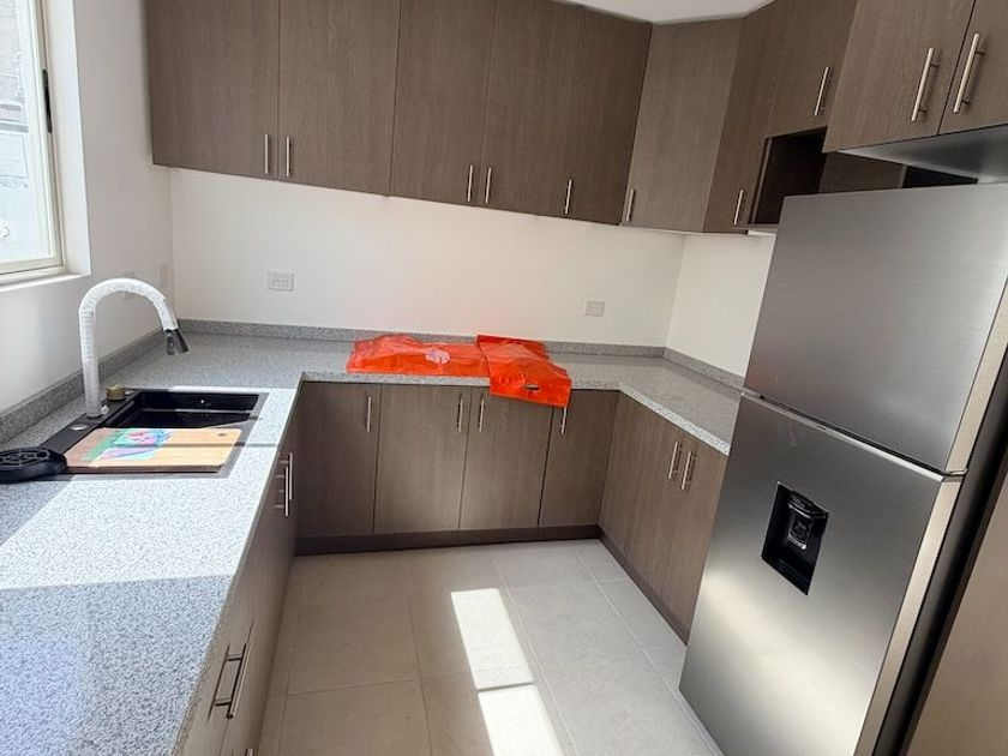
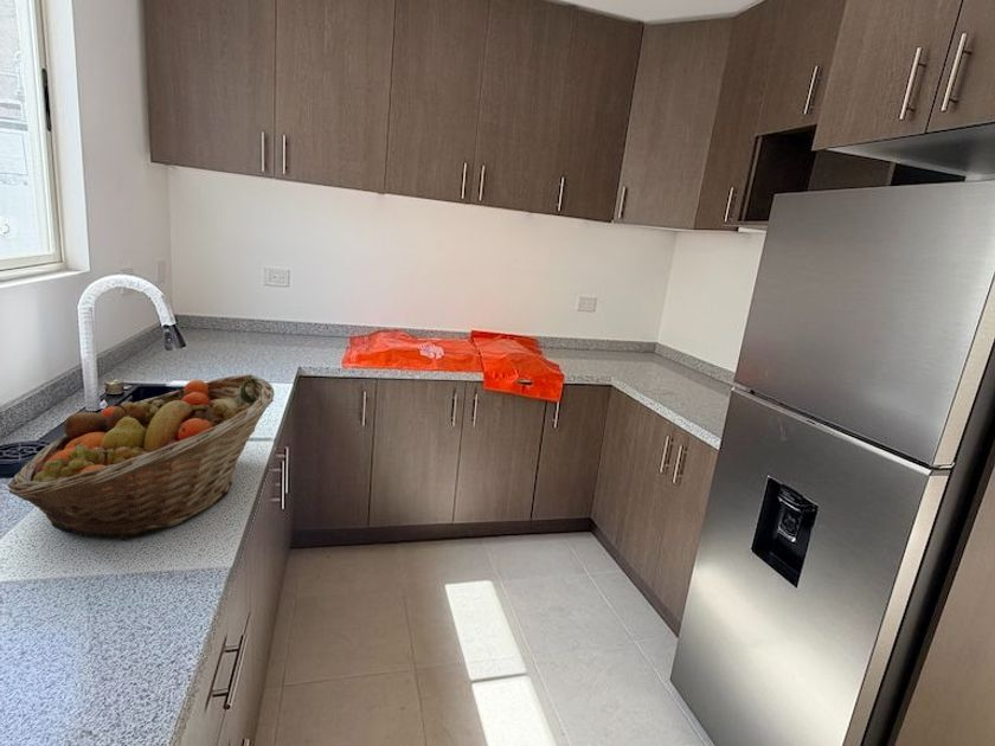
+ fruit basket (160, 442)
